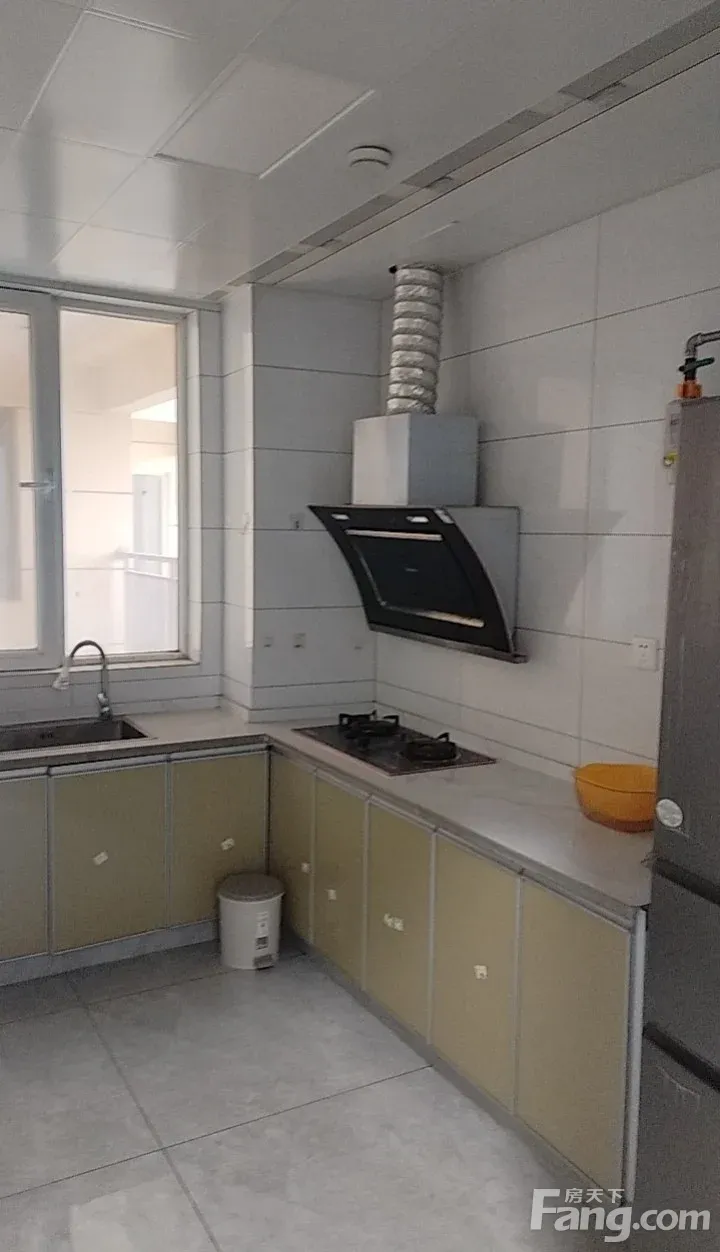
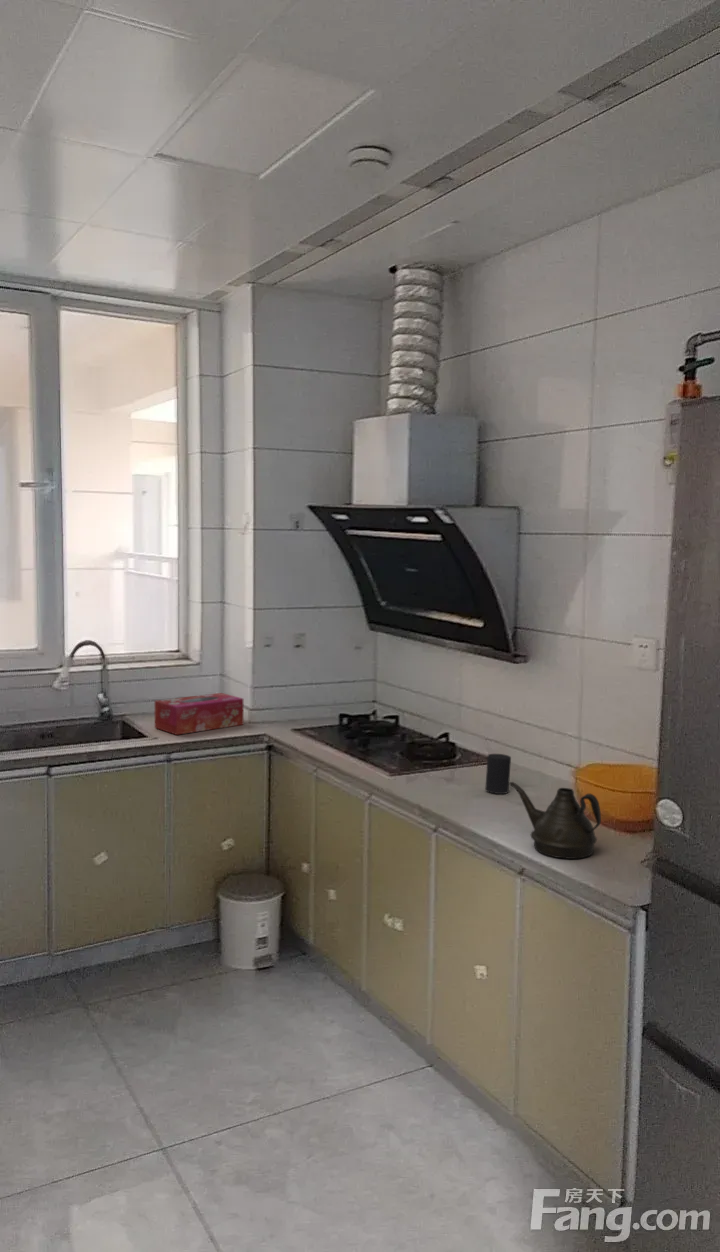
+ tissue box (199, 712)
+ cup (498, 773)
+ teapot (553, 816)
